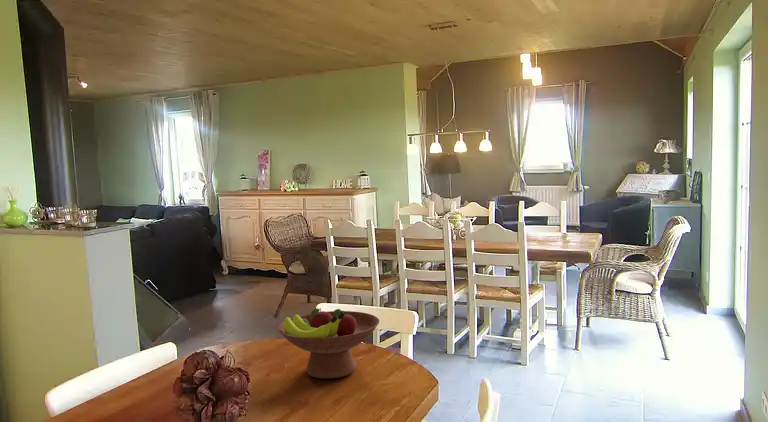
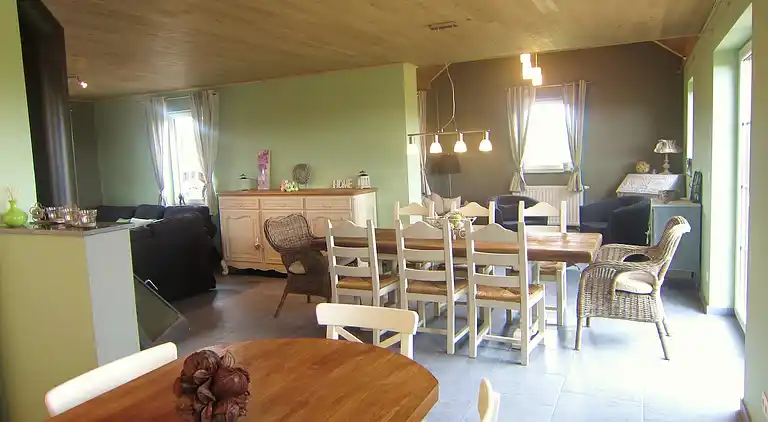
- fruit bowl (329, 337)
